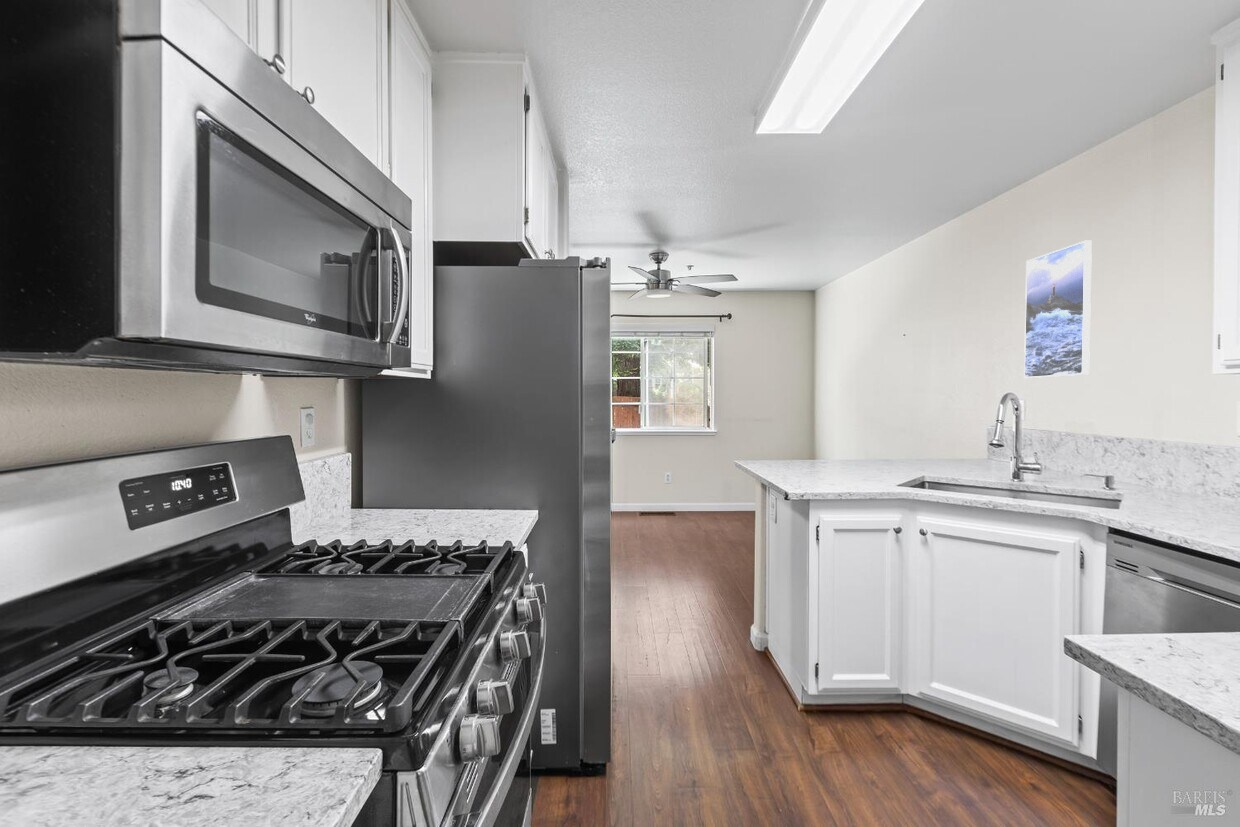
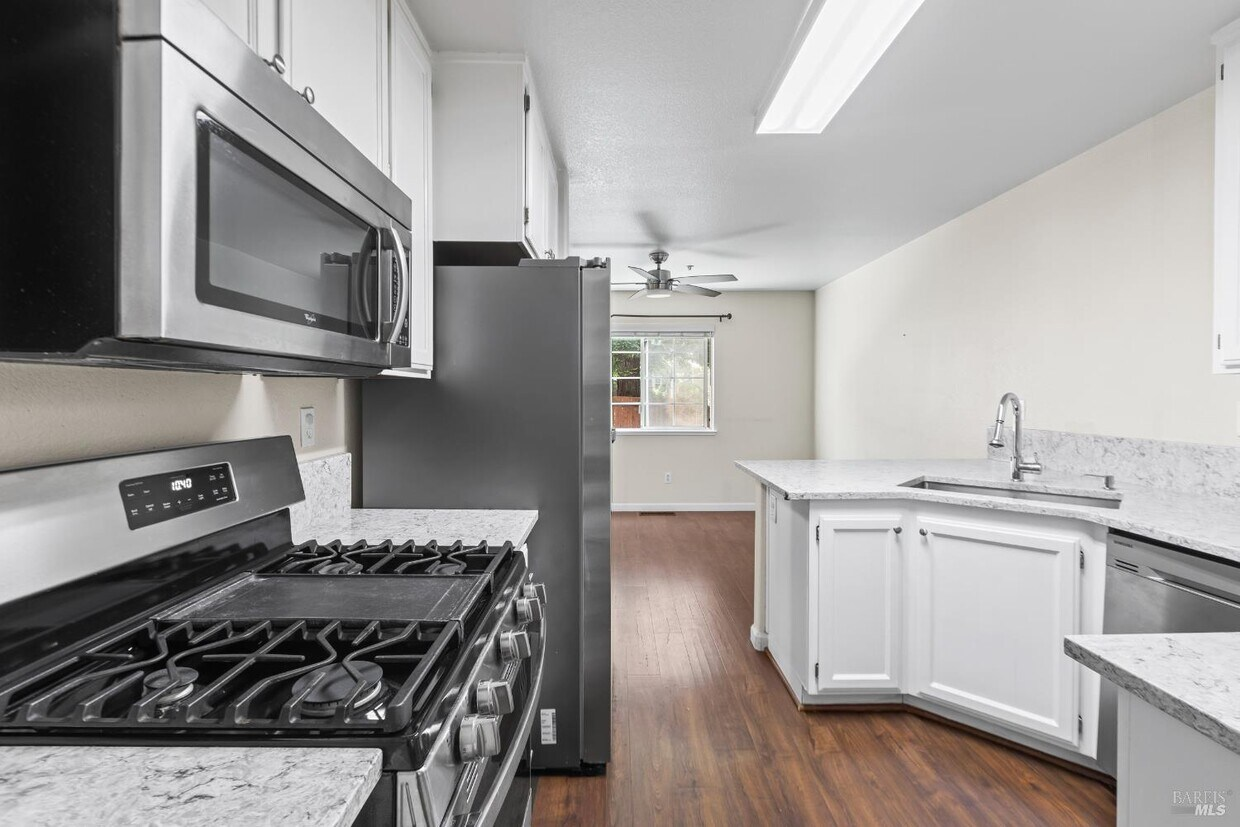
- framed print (1055, 314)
